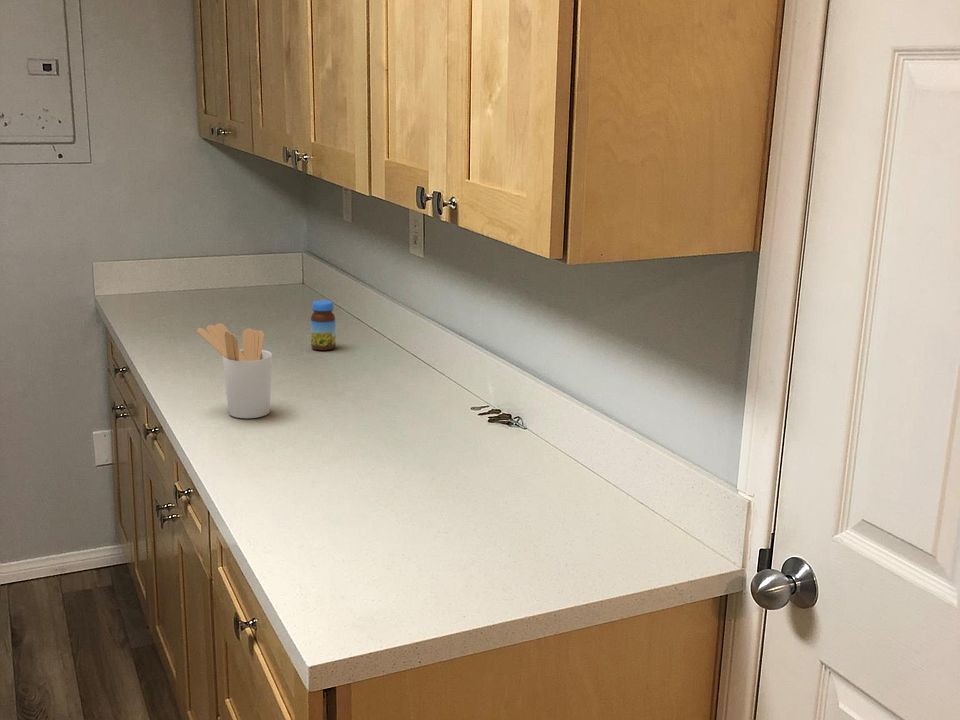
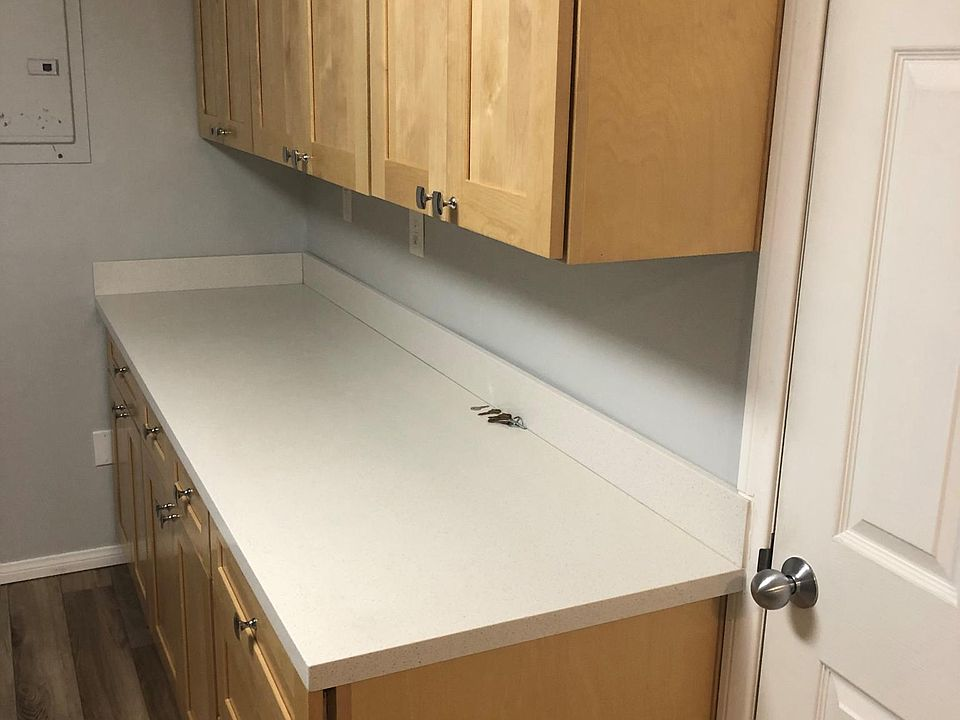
- jar (323, 324)
- utensil holder (236, 368)
